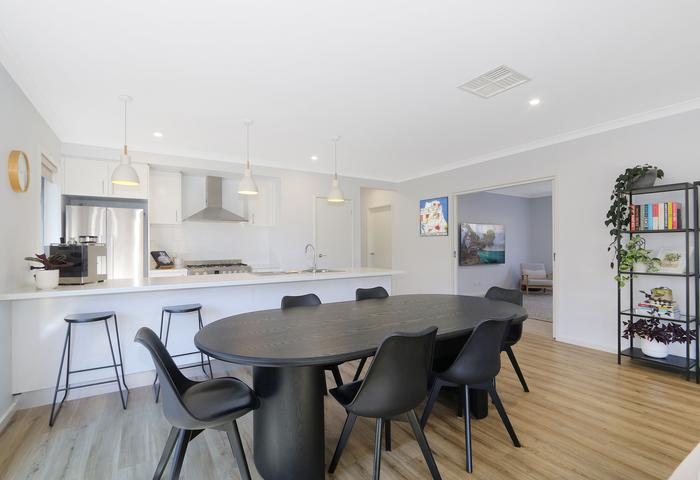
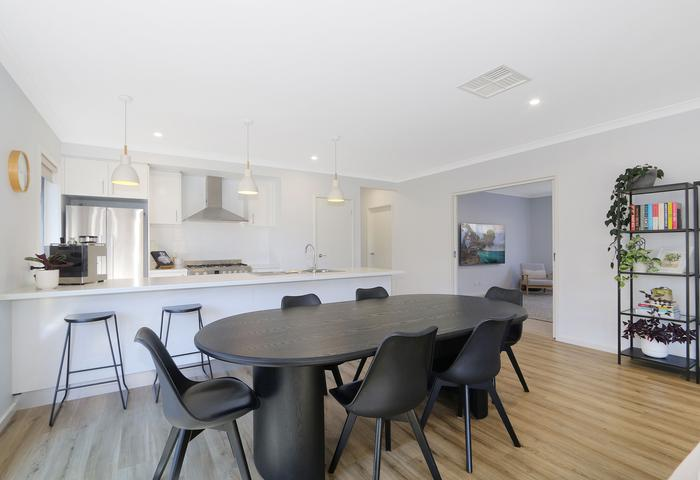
- wall art (433, 217)
